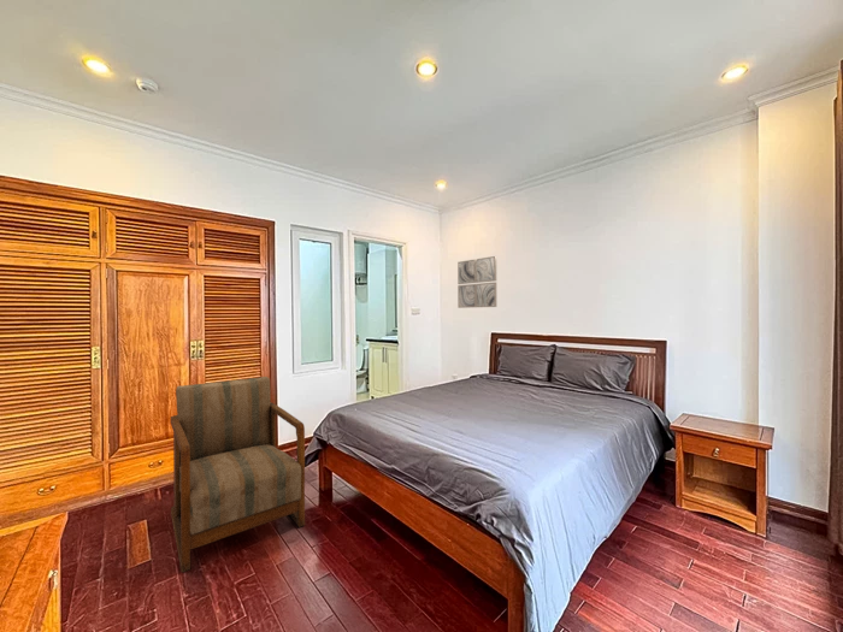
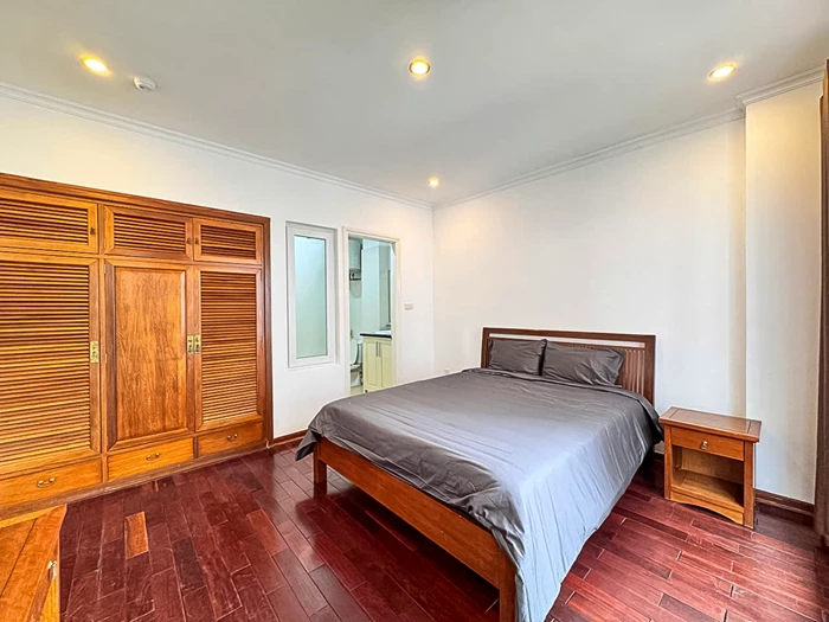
- wall art (476, 282)
- armchair (236, 454)
